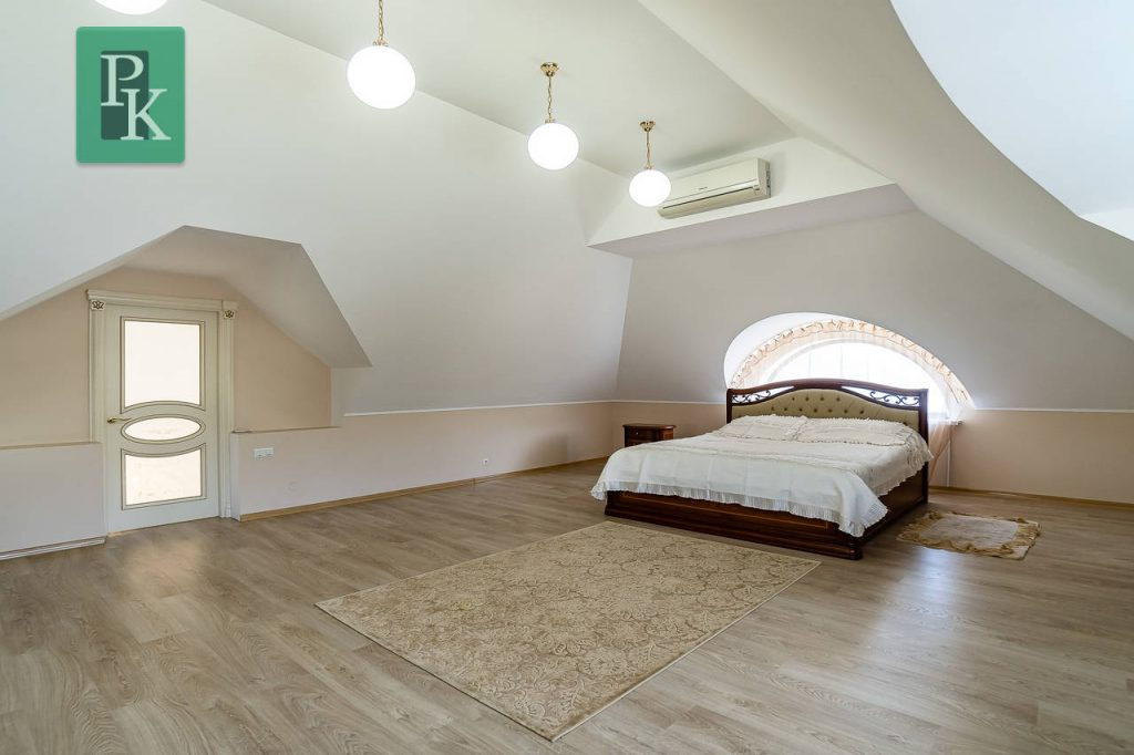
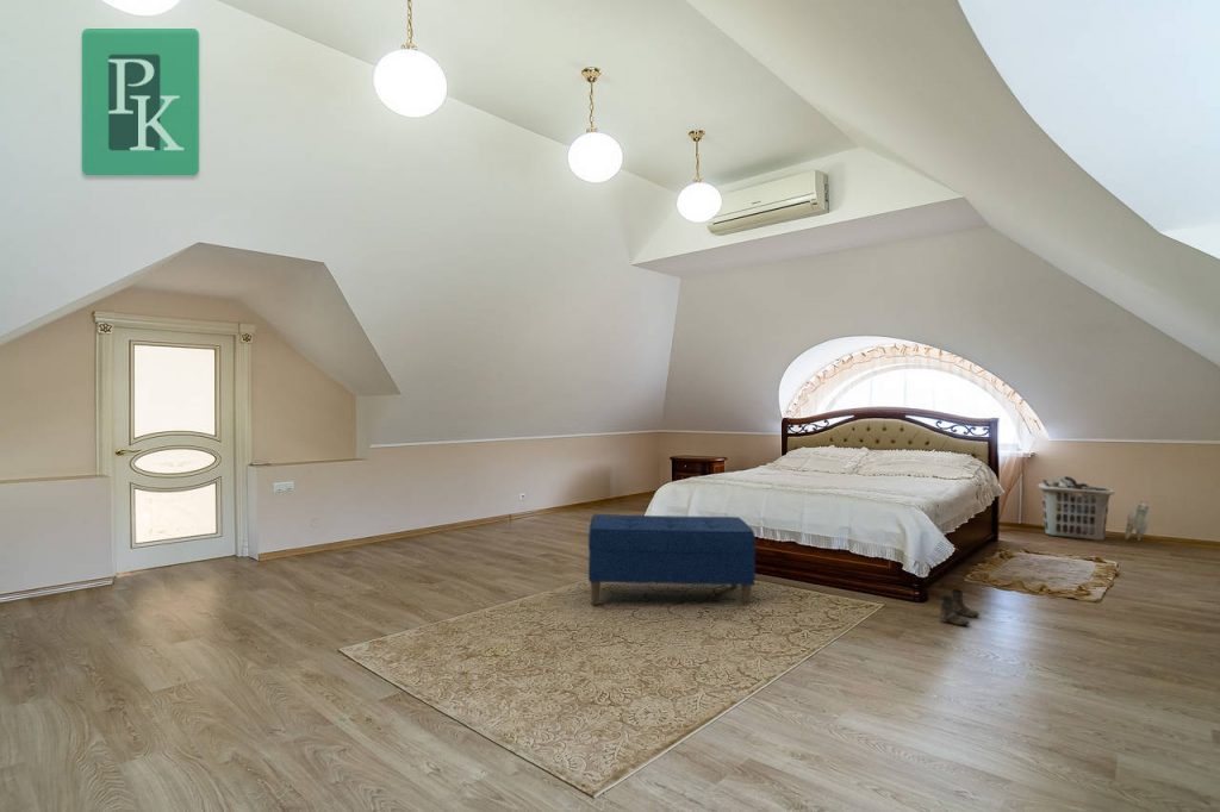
+ plush toy (1137, 519)
+ bench (668, 558)
+ clothes hamper (1075, 506)
+ boots (959, 607)
